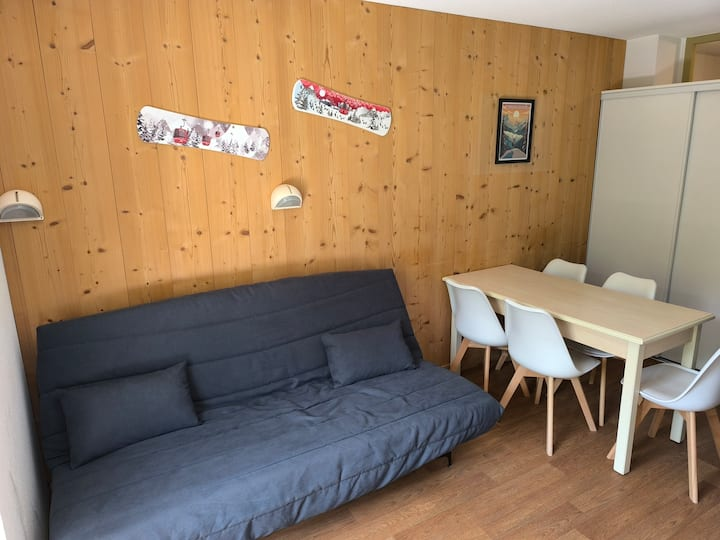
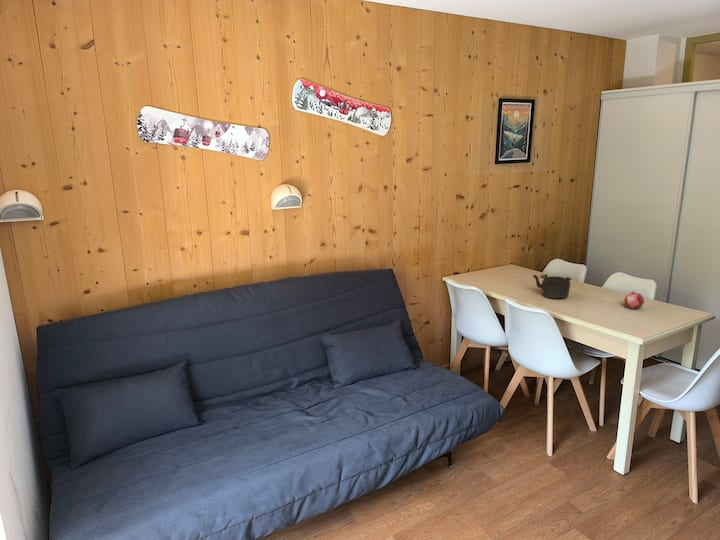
+ teapot (553, 285)
+ fruit (634, 298)
